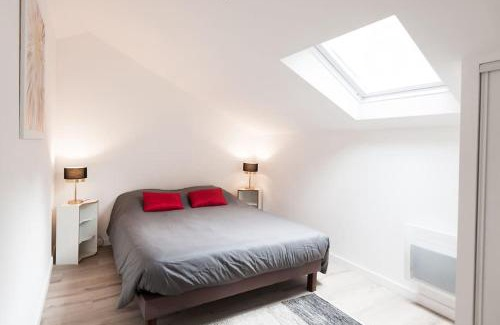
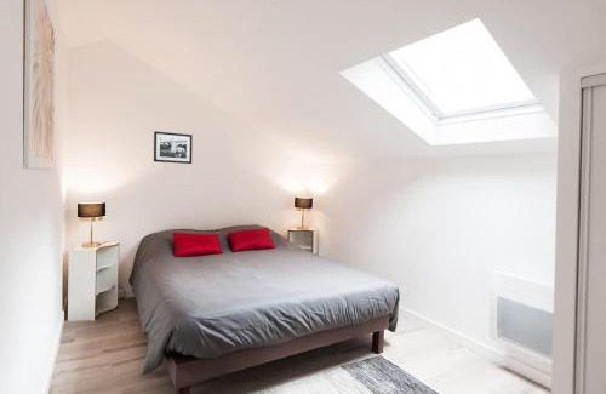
+ picture frame (173, 148)
